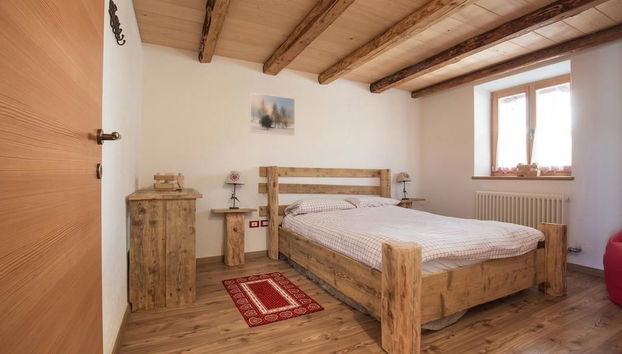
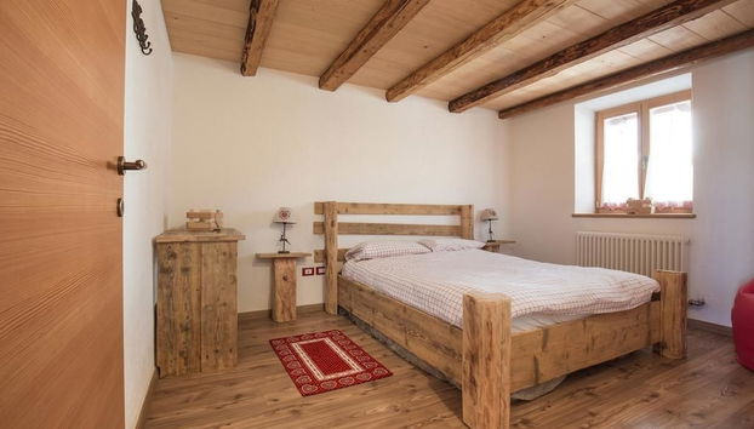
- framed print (273, 114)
